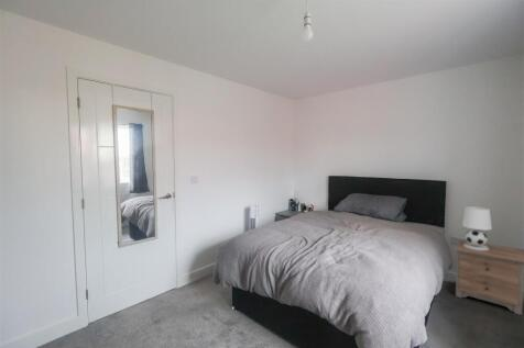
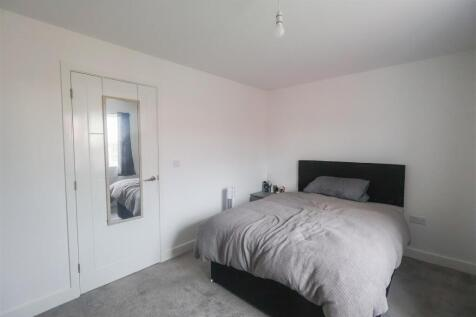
- nightstand (488, 273)
- table lamp (476, 227)
